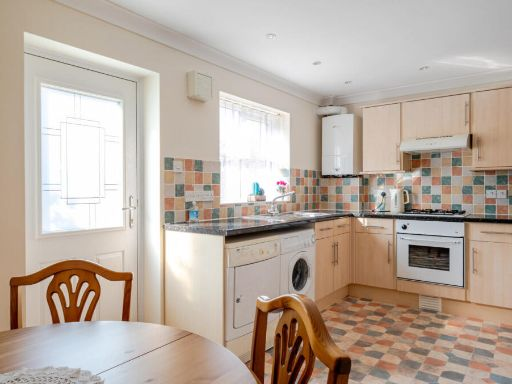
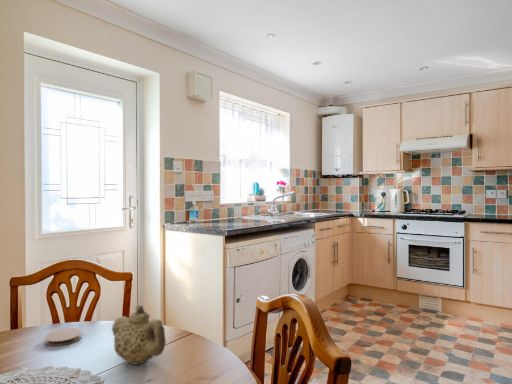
+ teapot (139, 333)
+ coaster (63, 336)
